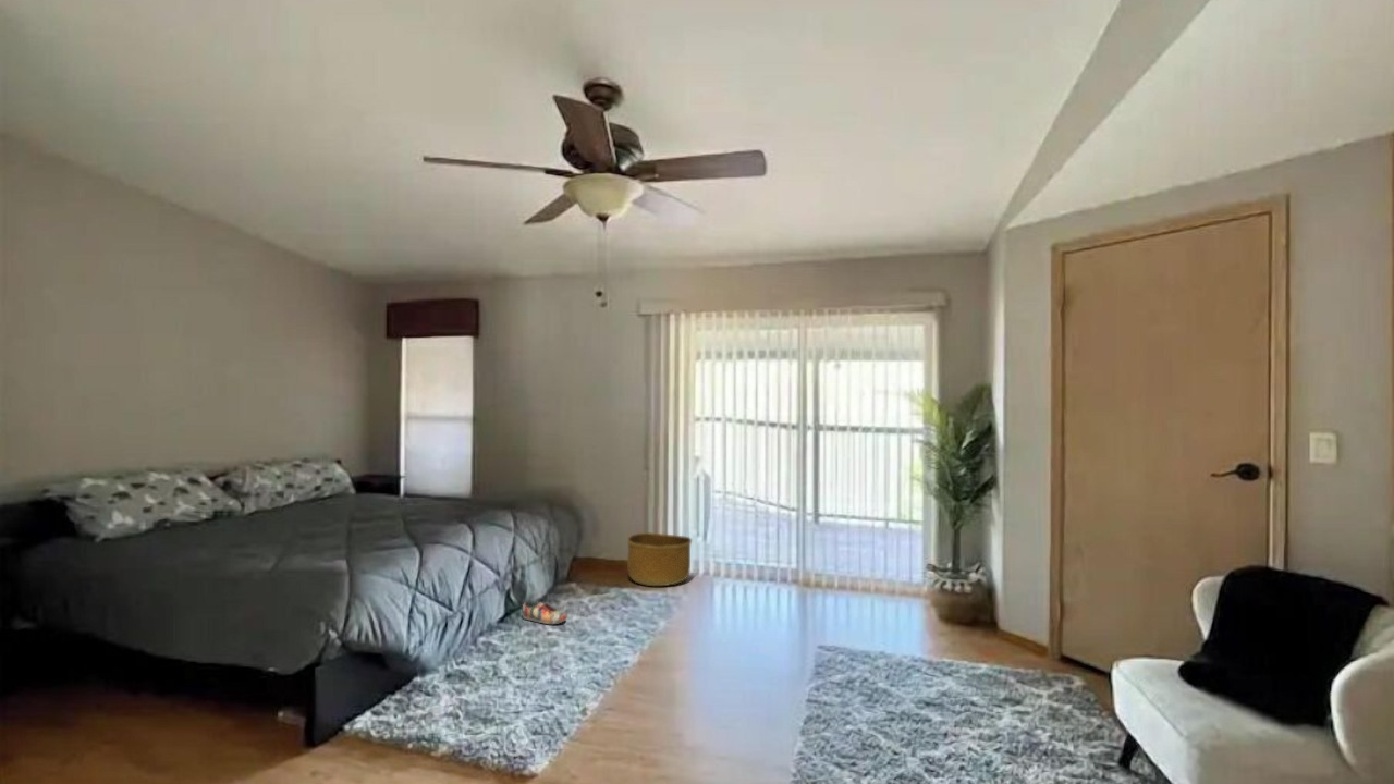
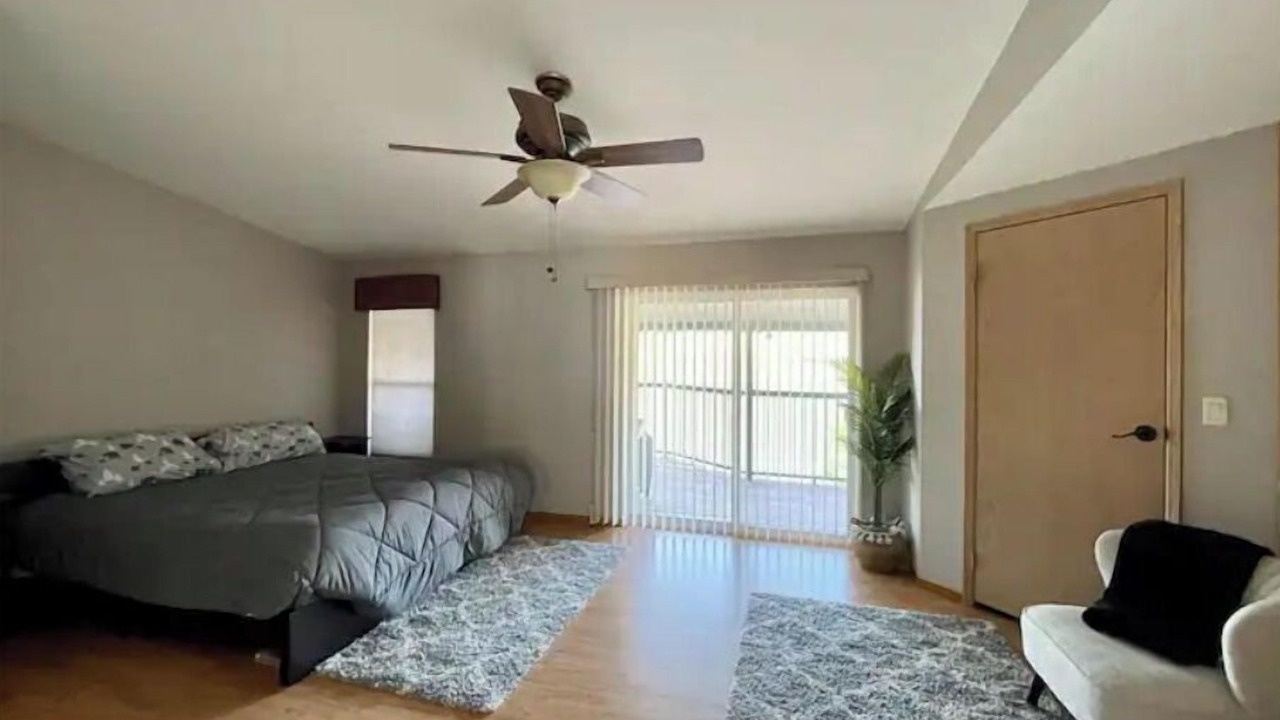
- shoe (543, 612)
- basket (659, 559)
